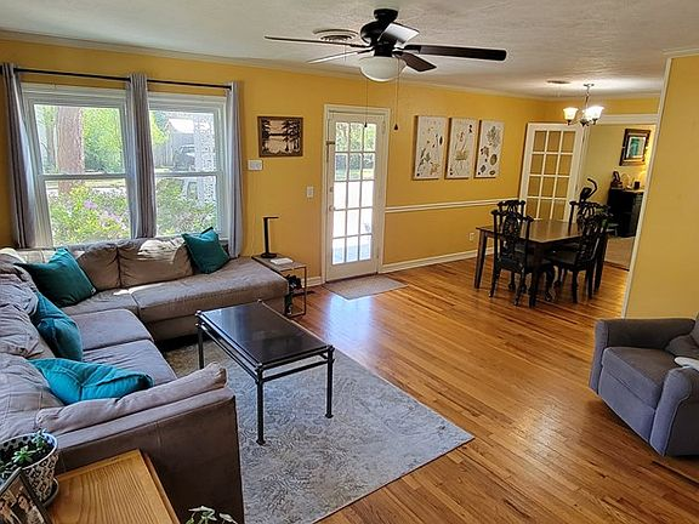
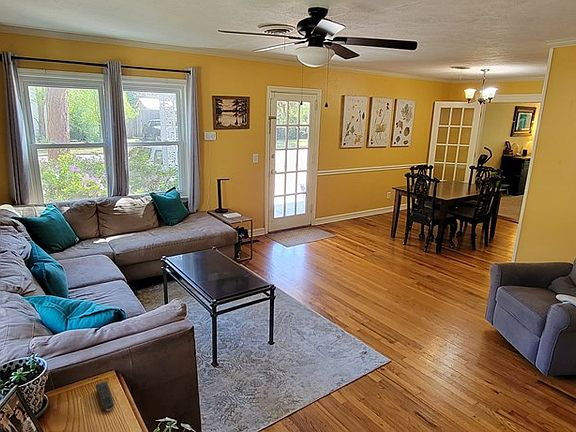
+ remote control (105, 396)
